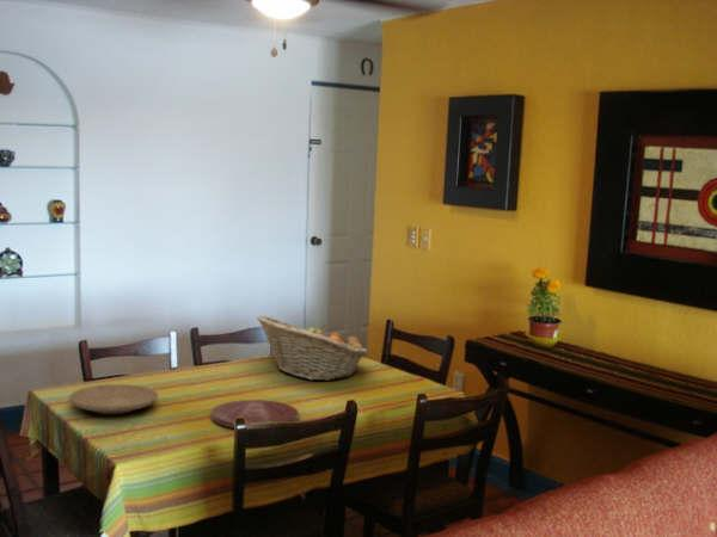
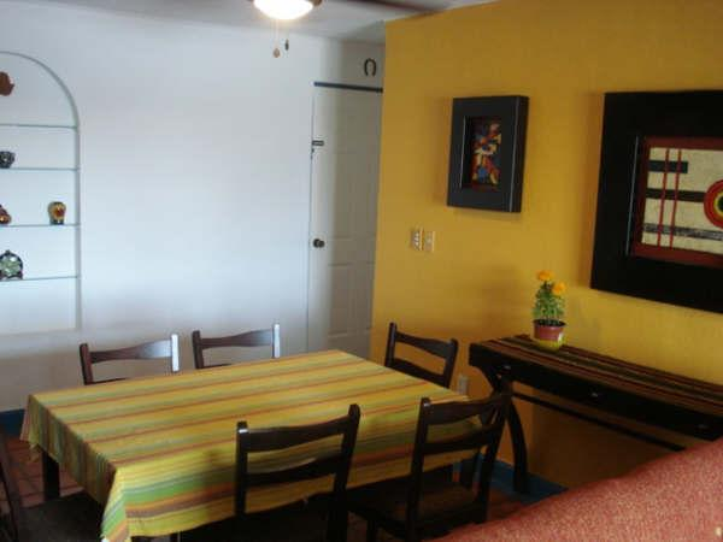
- plate (114, 401)
- plate (255, 408)
- fruit basket (311, 344)
